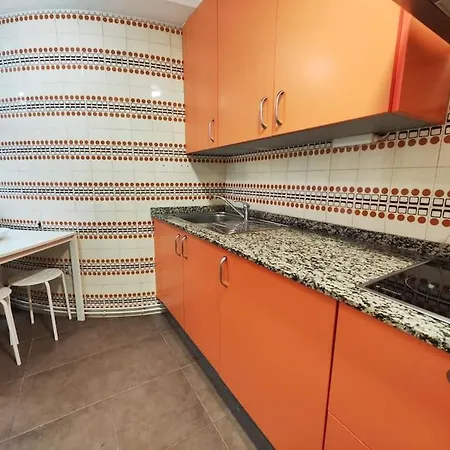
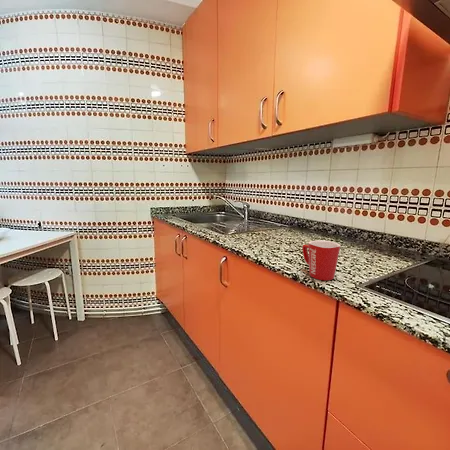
+ mug (317, 258)
